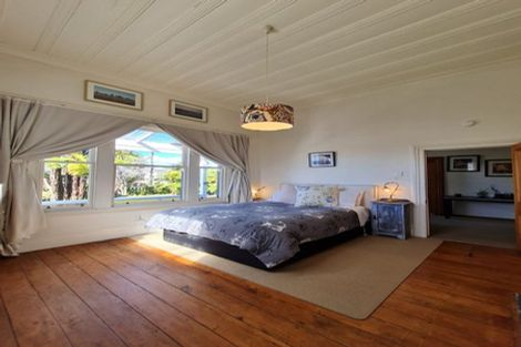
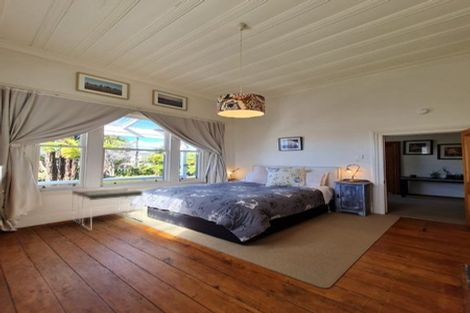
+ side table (107, 198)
